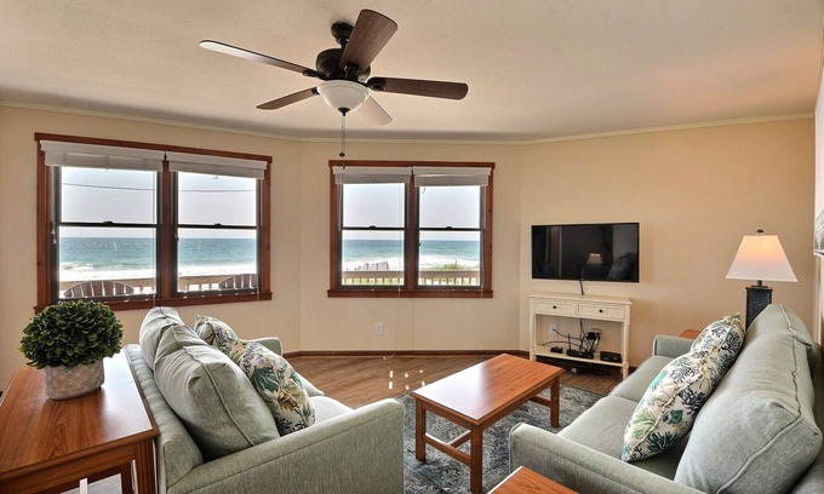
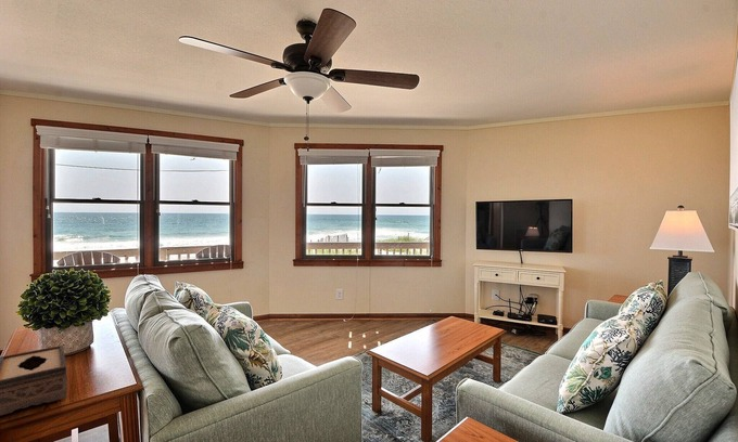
+ tissue box (31, 376)
